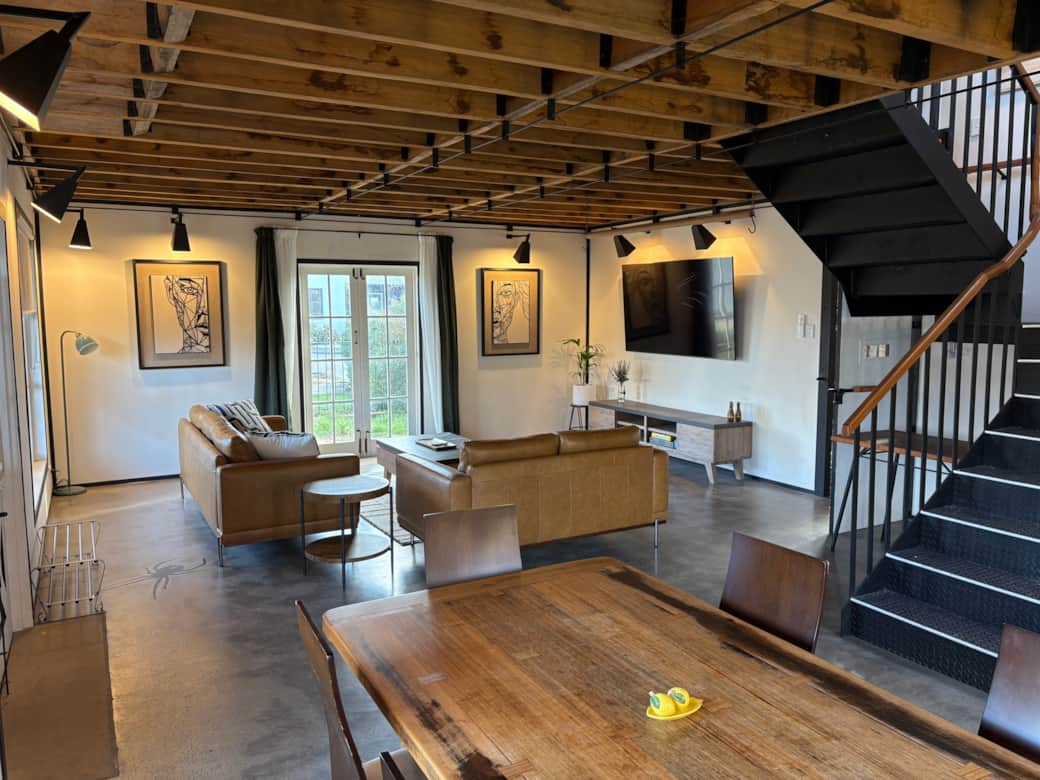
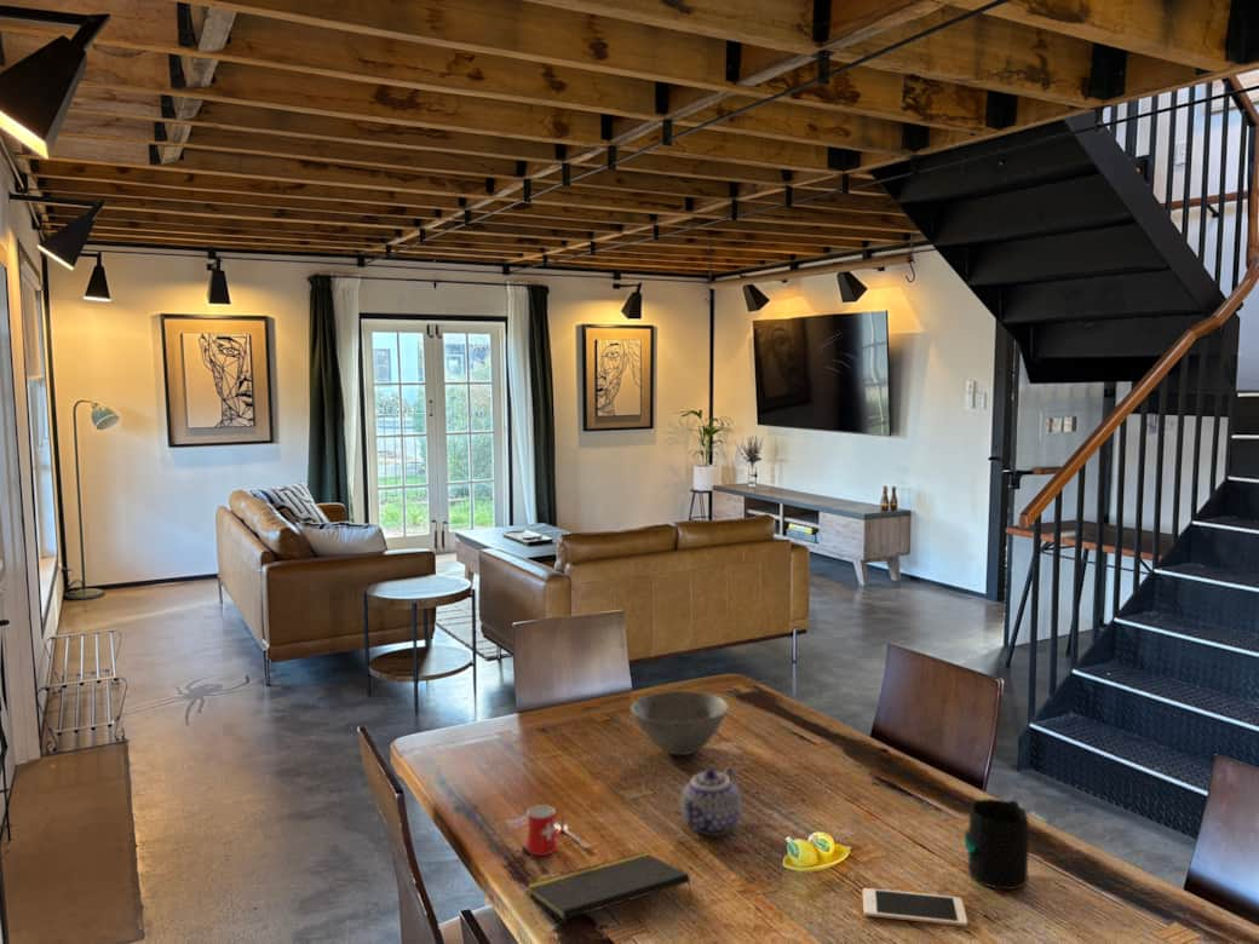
+ mug (1001, 837)
+ bowl (679, 726)
+ notepad (606, 882)
+ mug (551, 824)
+ teapot (711, 798)
+ cell phone (913, 906)
